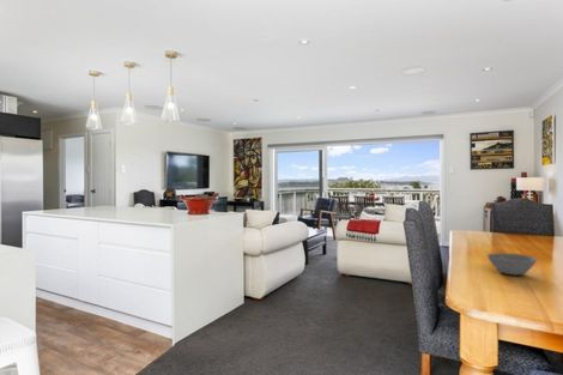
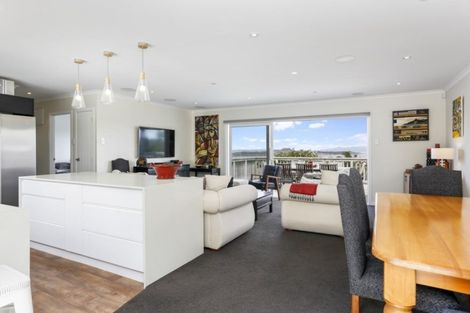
- bowl (510, 265)
